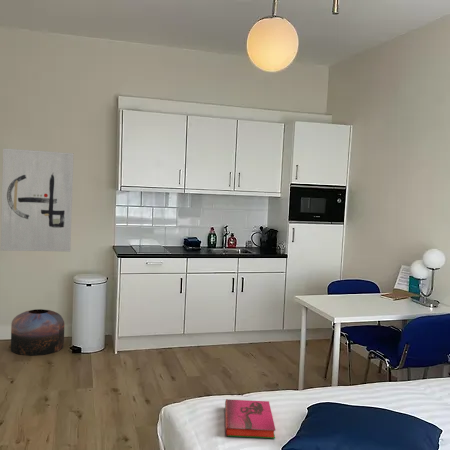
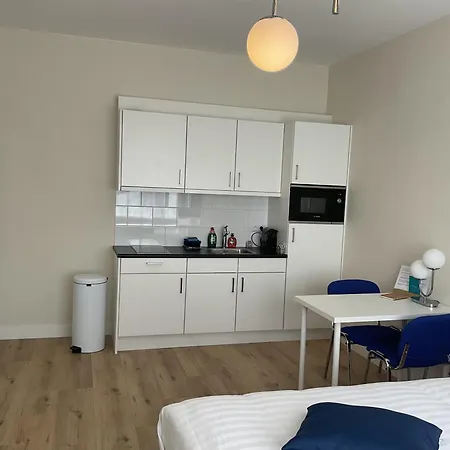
- pouf (38, 329)
- wall art (37, 201)
- hardback book (248, 417)
